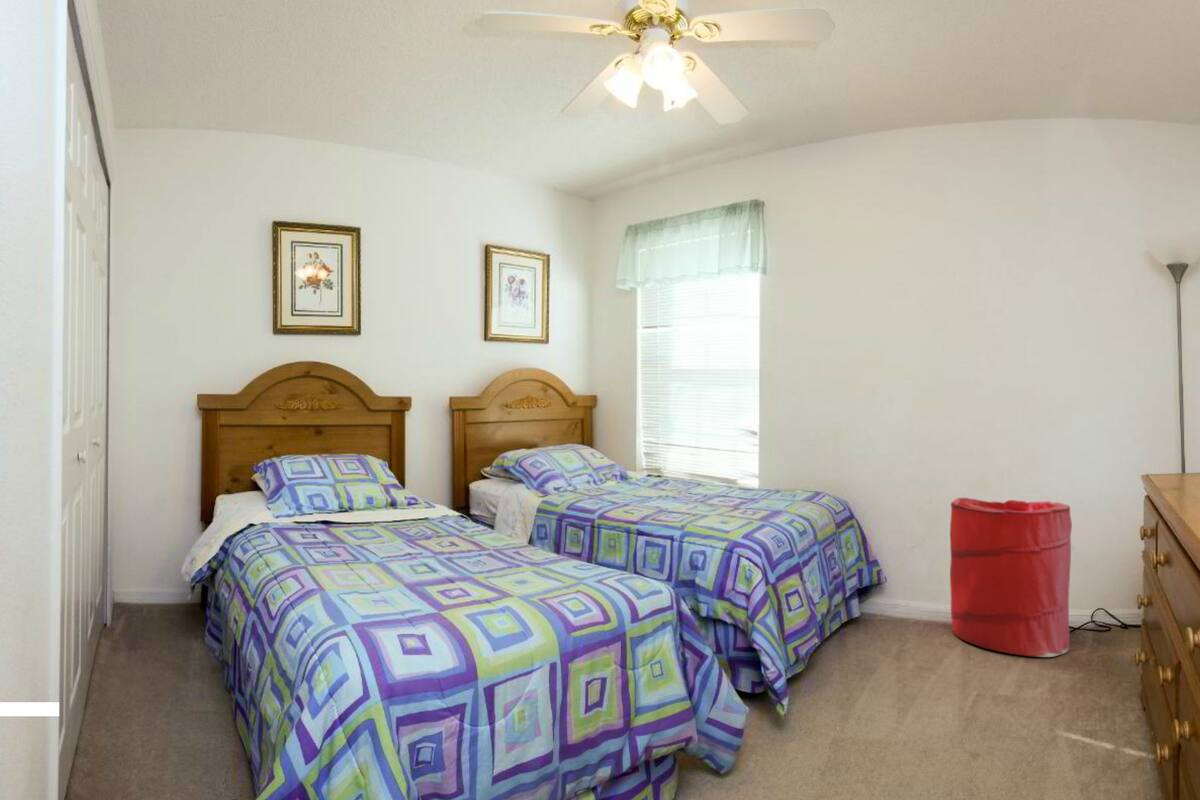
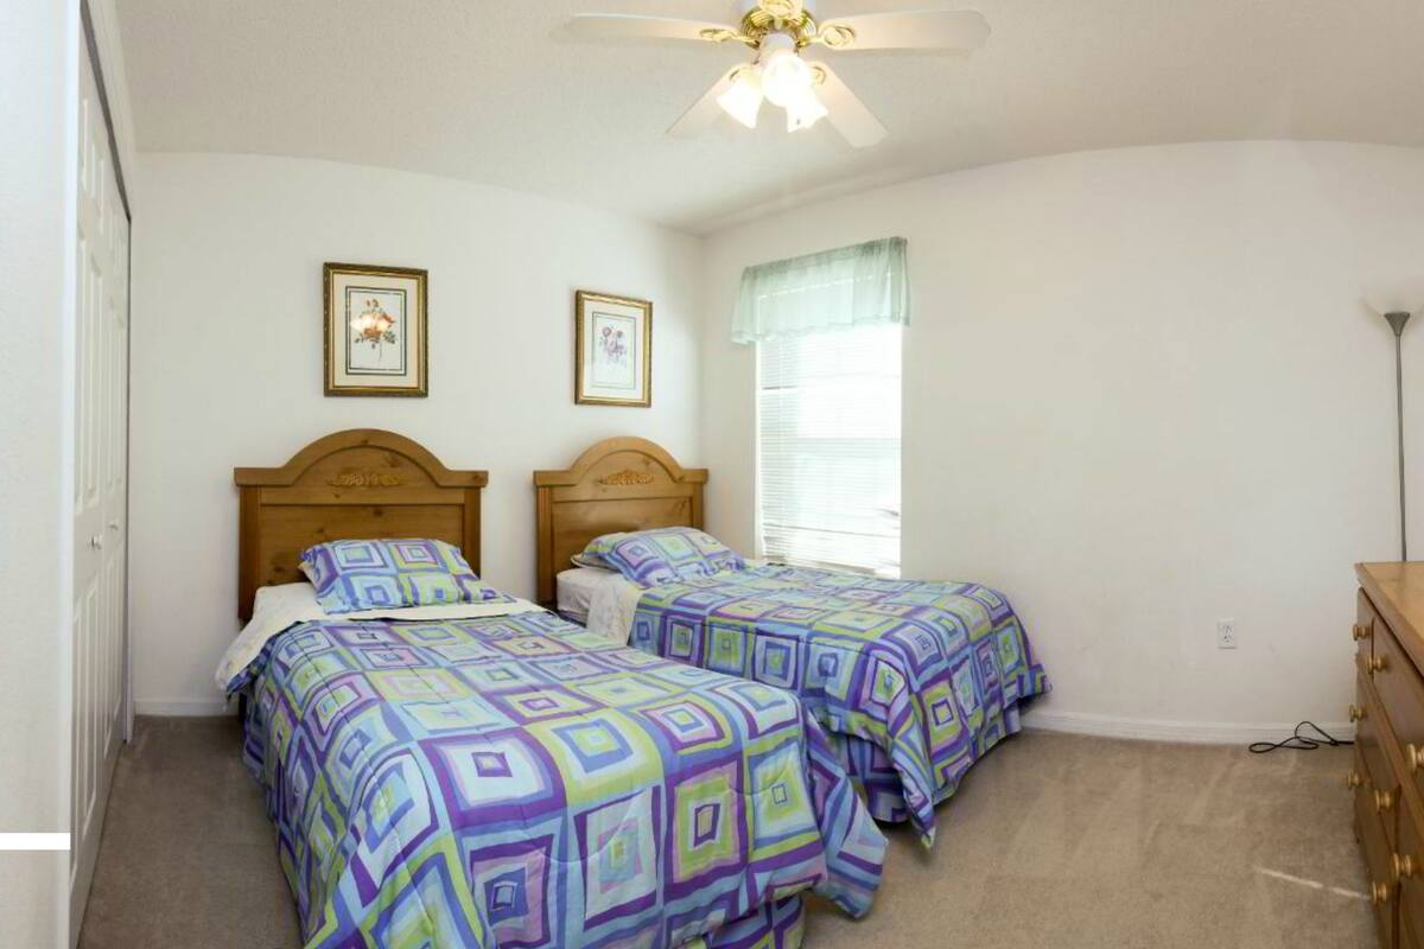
- laundry hamper (1008, 567)
